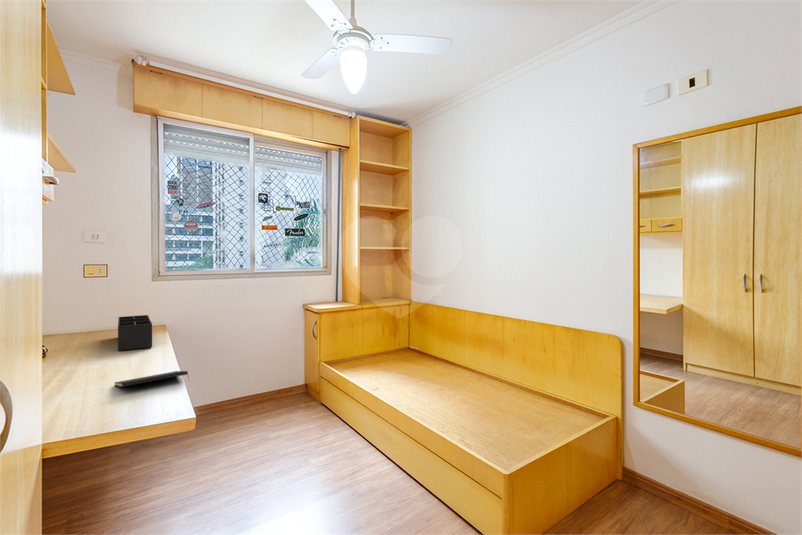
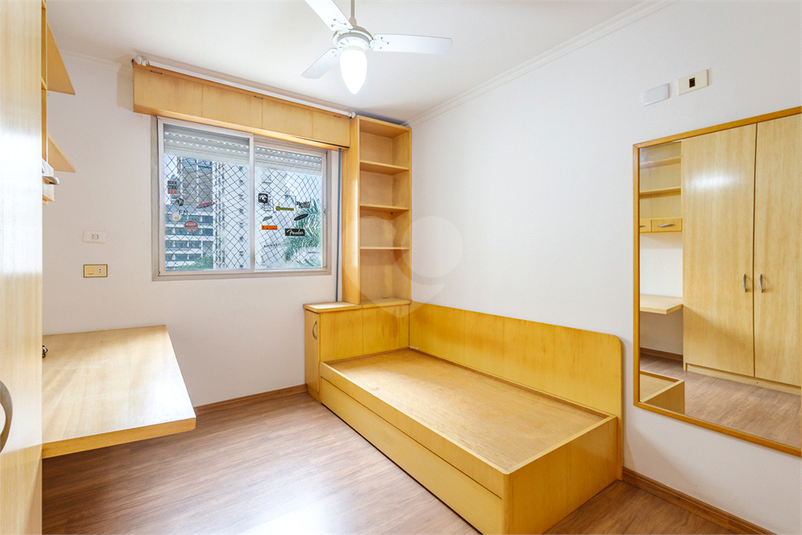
- desk organizer (134, 331)
- notepad (151, 378)
